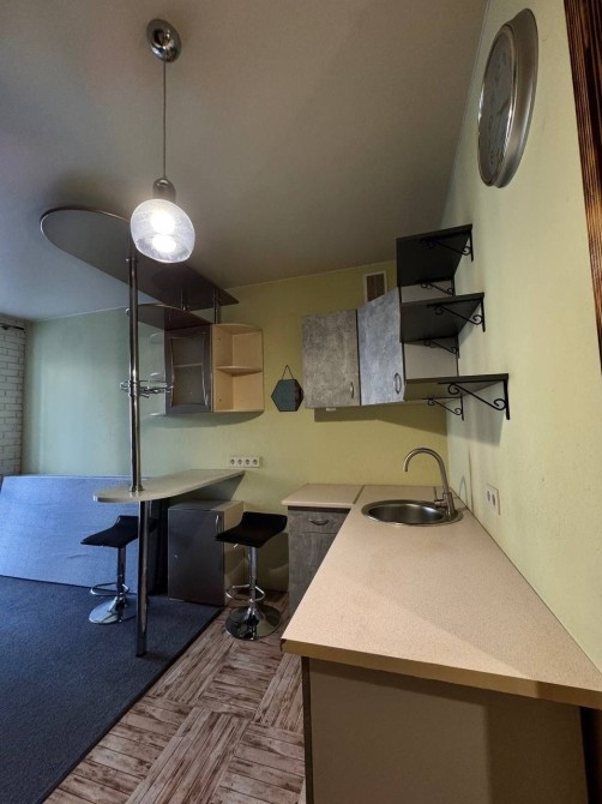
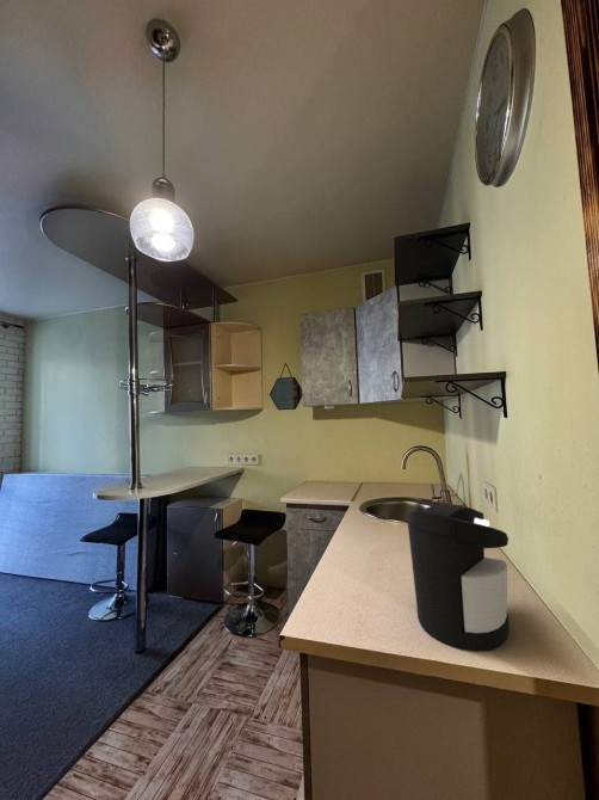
+ coffee maker (459, 559)
